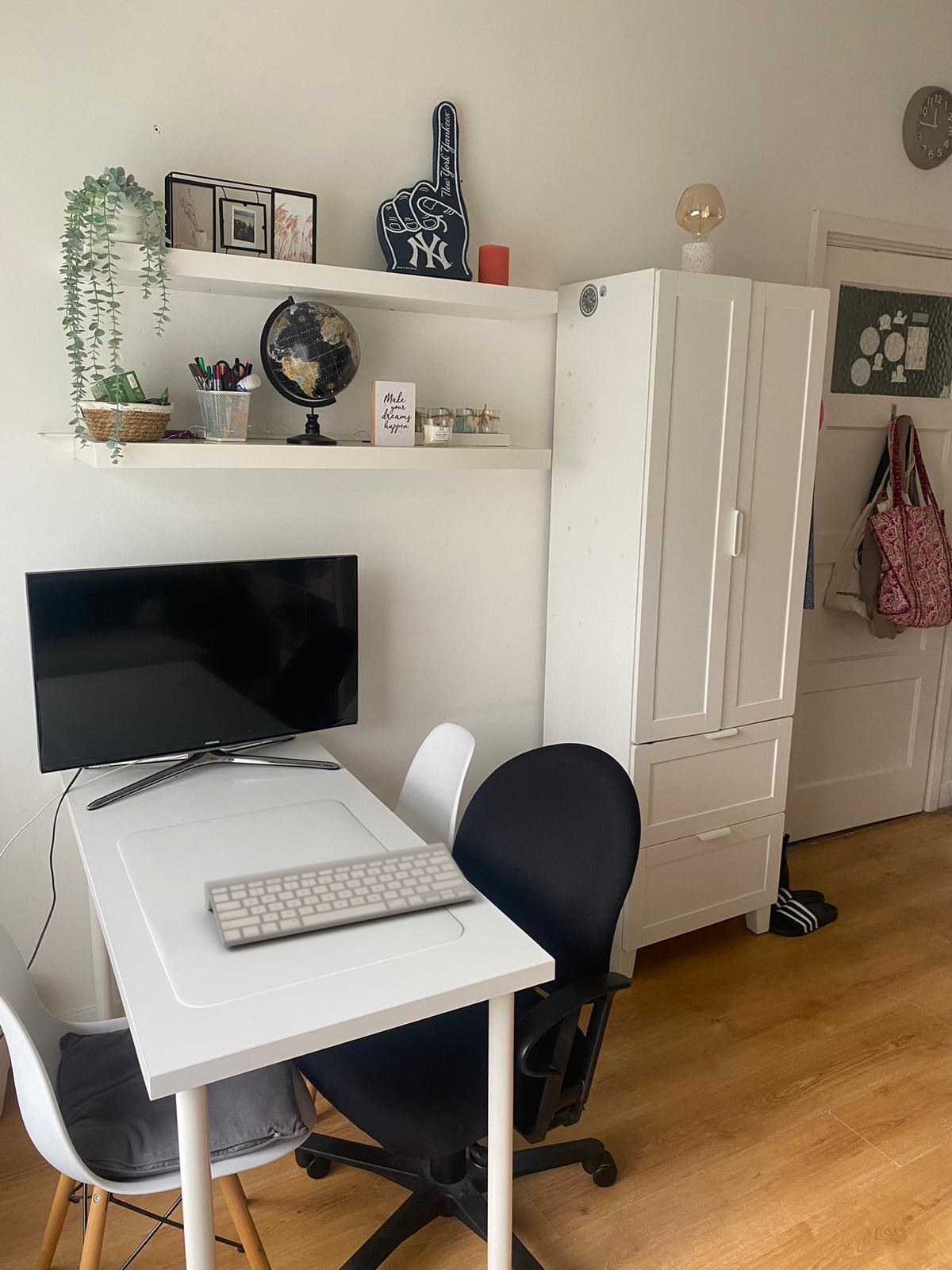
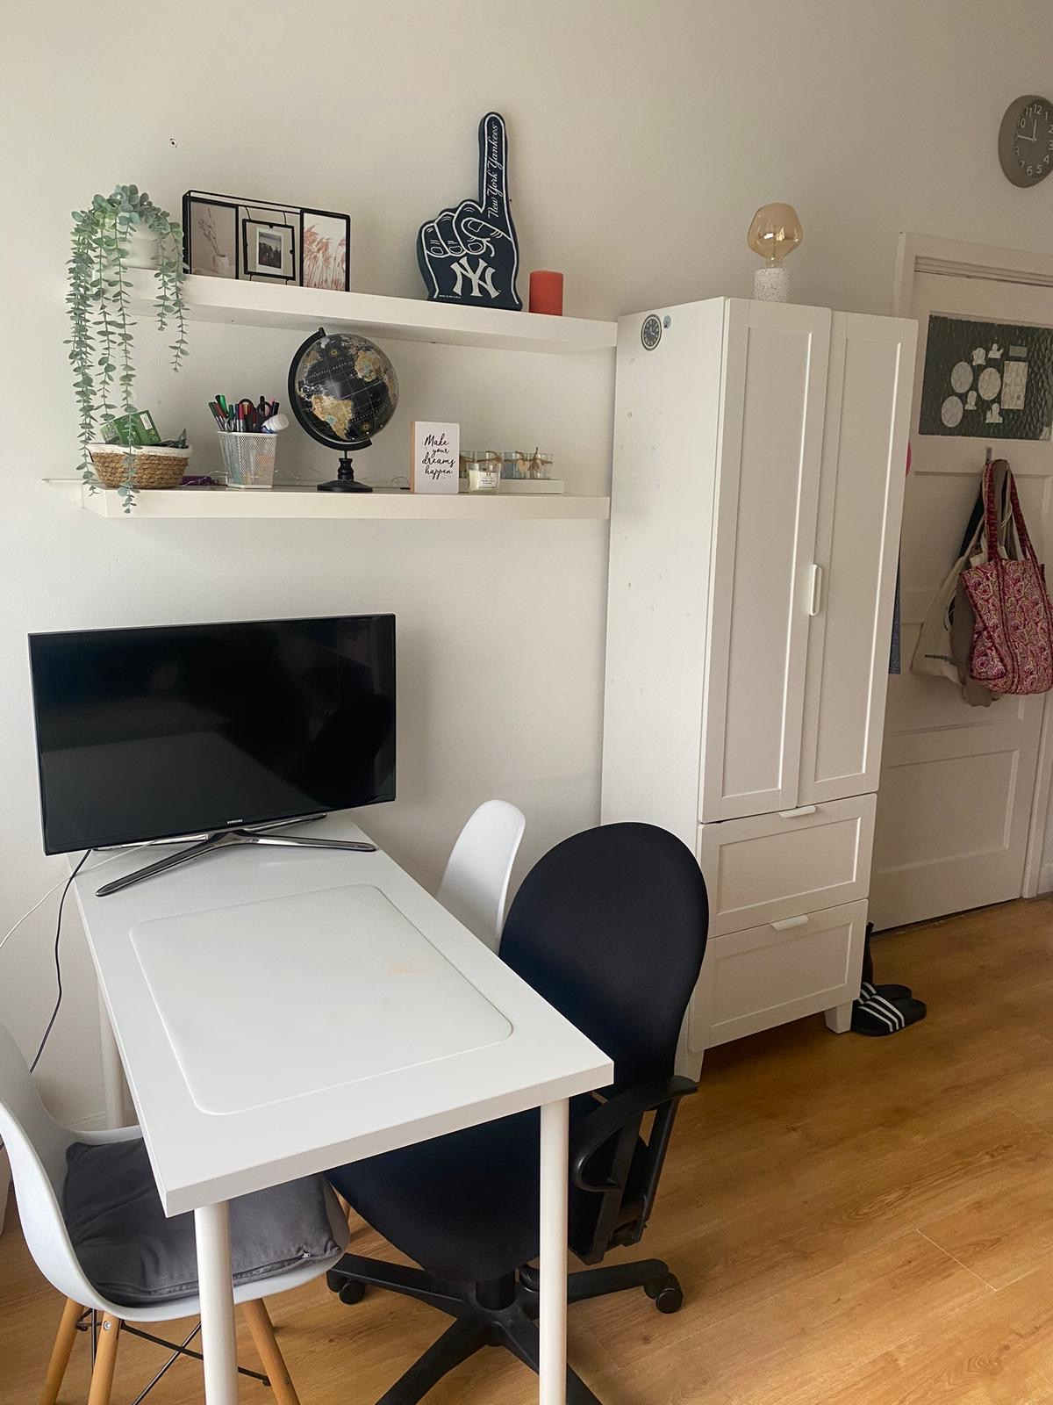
- keyboard (341, 888)
